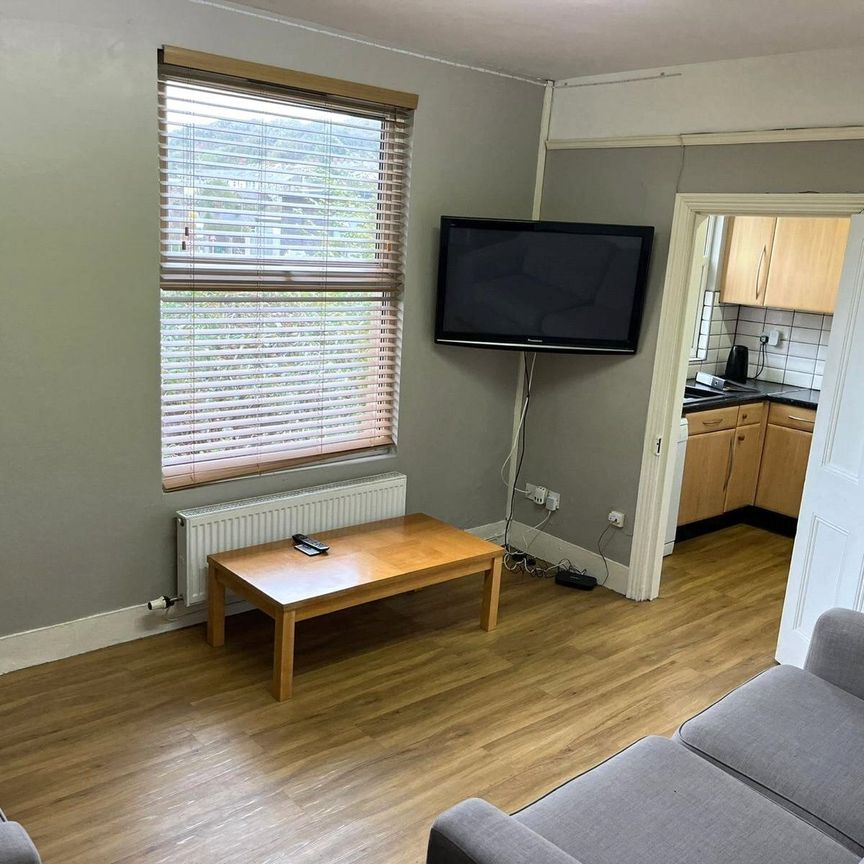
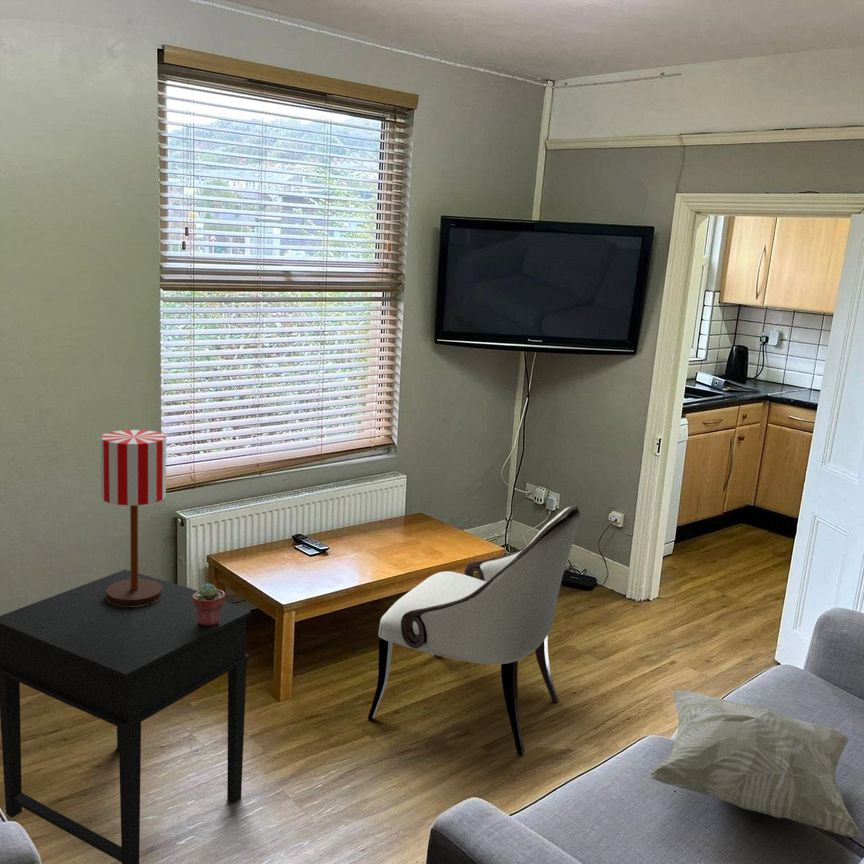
+ armchair (483, 603)
+ potted succulent (209, 602)
+ decorative pillow (754, 754)
+ table lamp (134, 517)
+ side table (128, 711)
